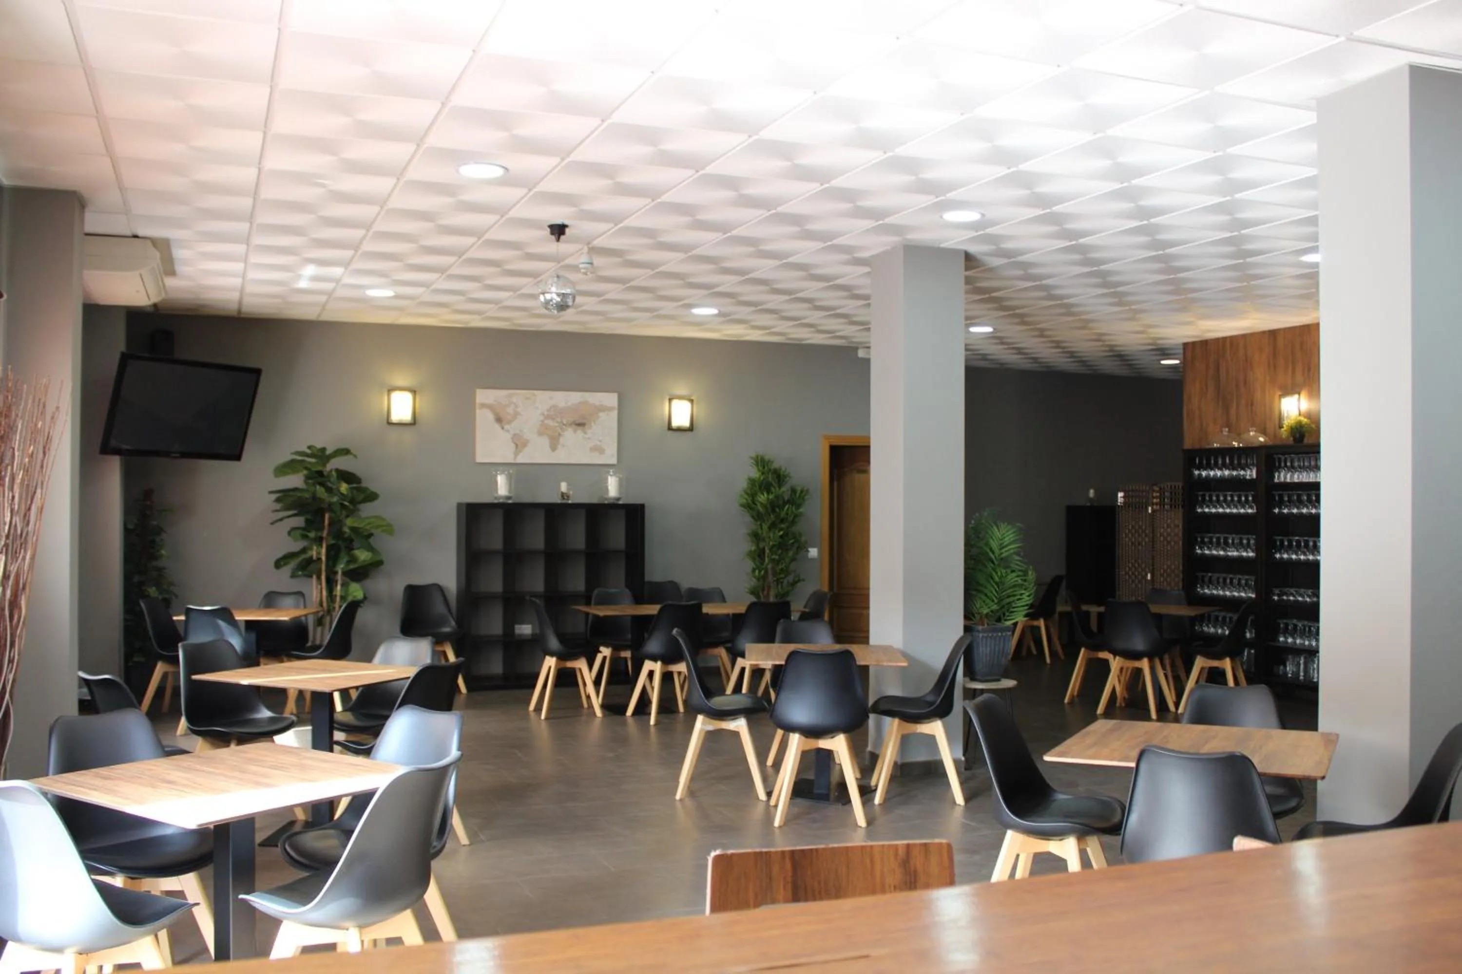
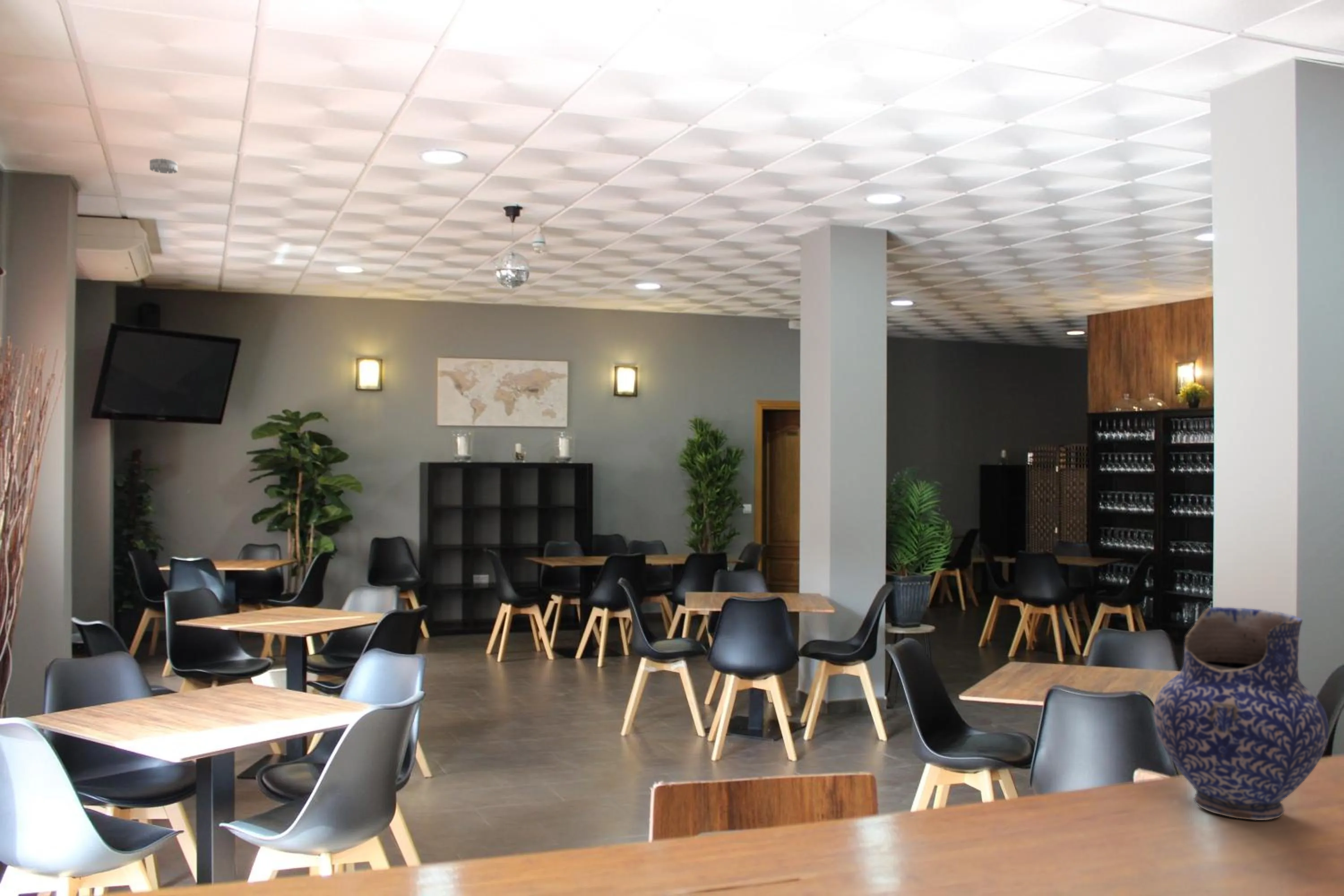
+ smoke detector (164, 165)
+ pottery (1238, 711)
